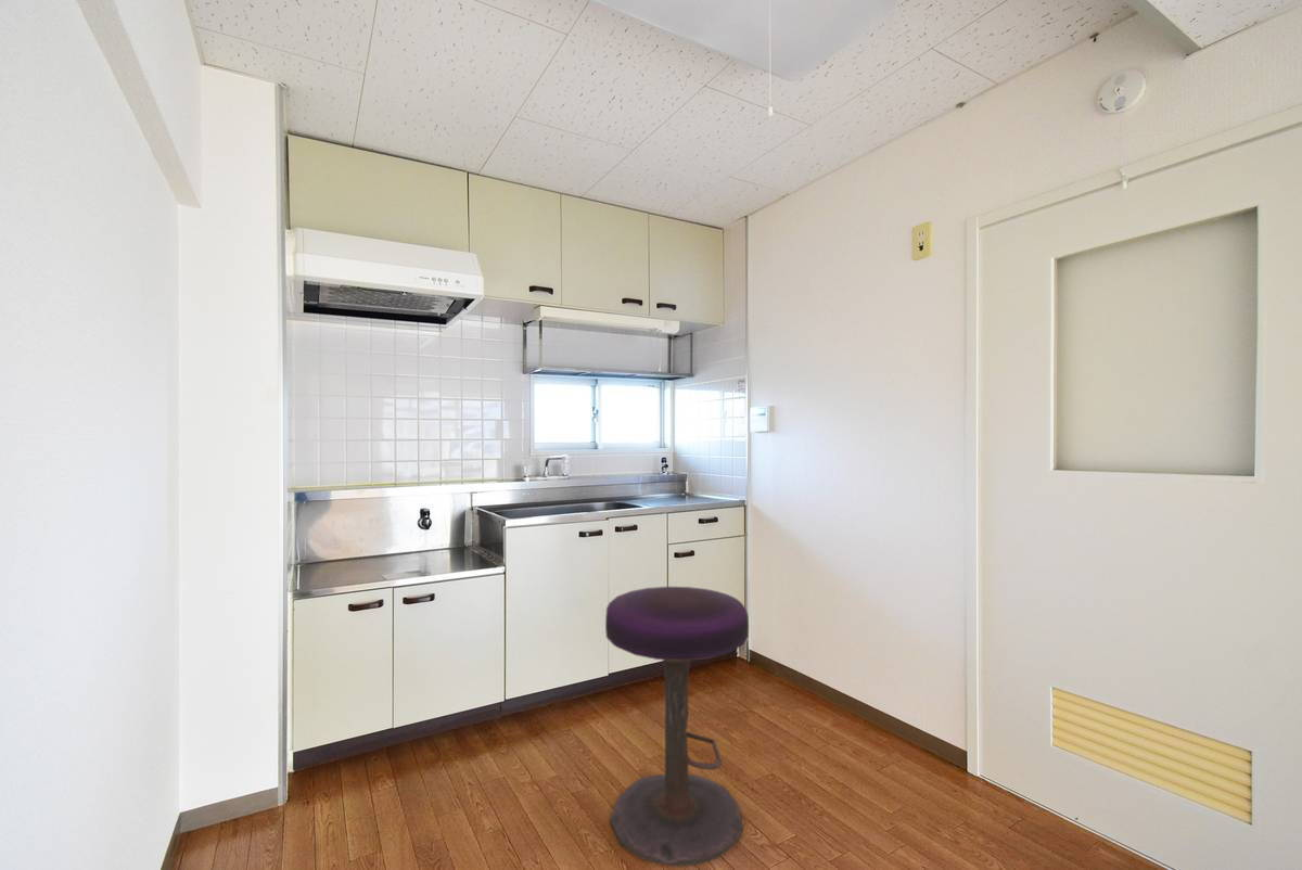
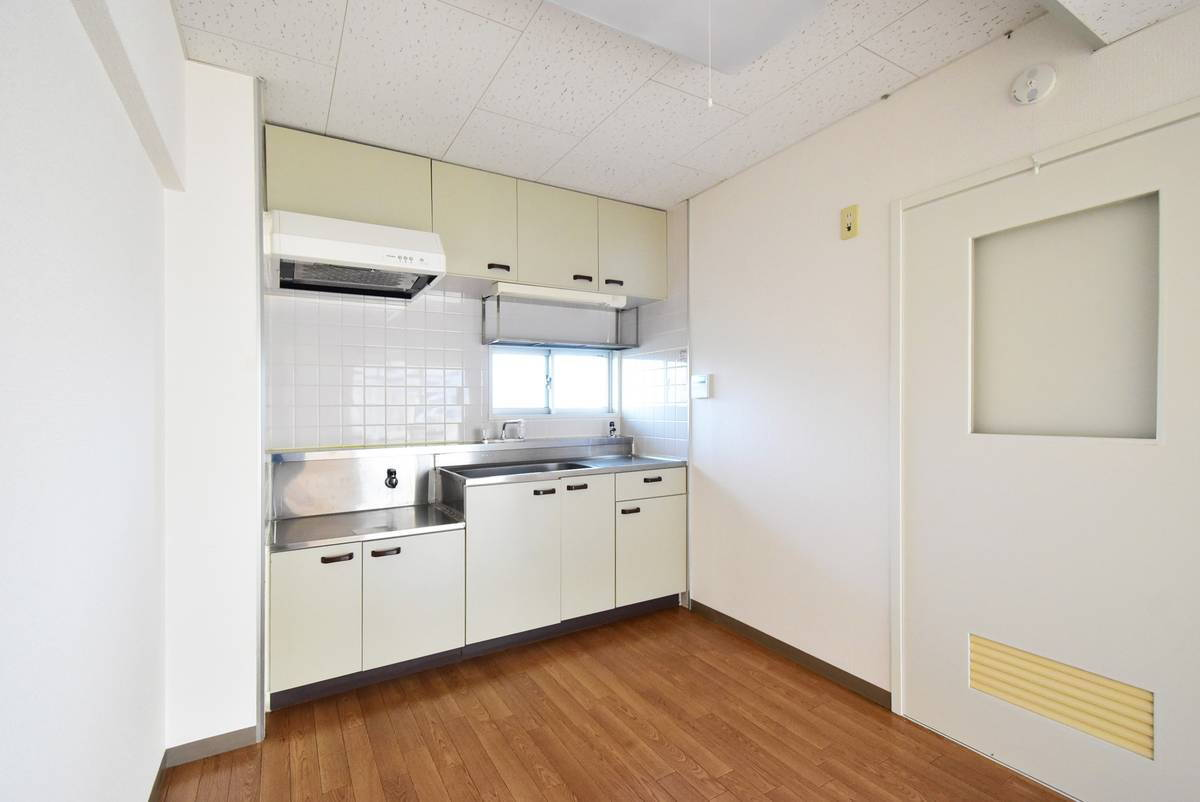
- stool (676, 706)
